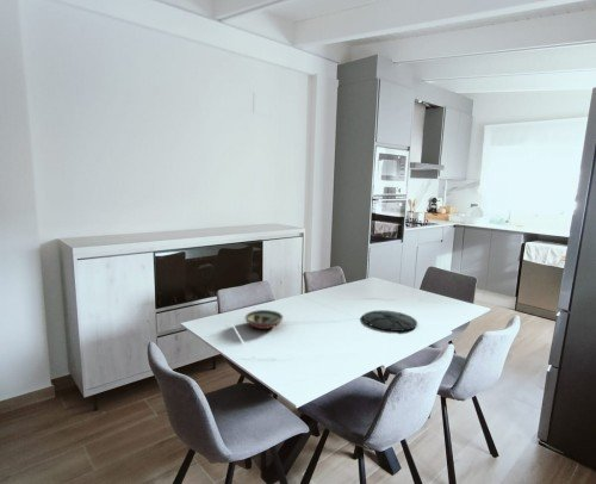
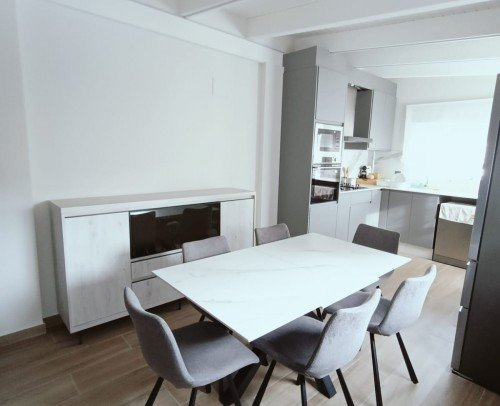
- decorative bowl (263, 321)
- plate (389, 317)
